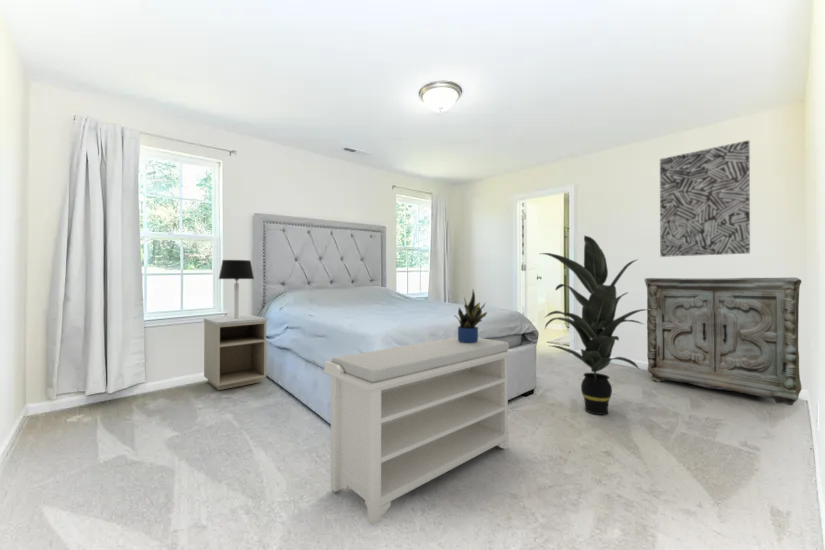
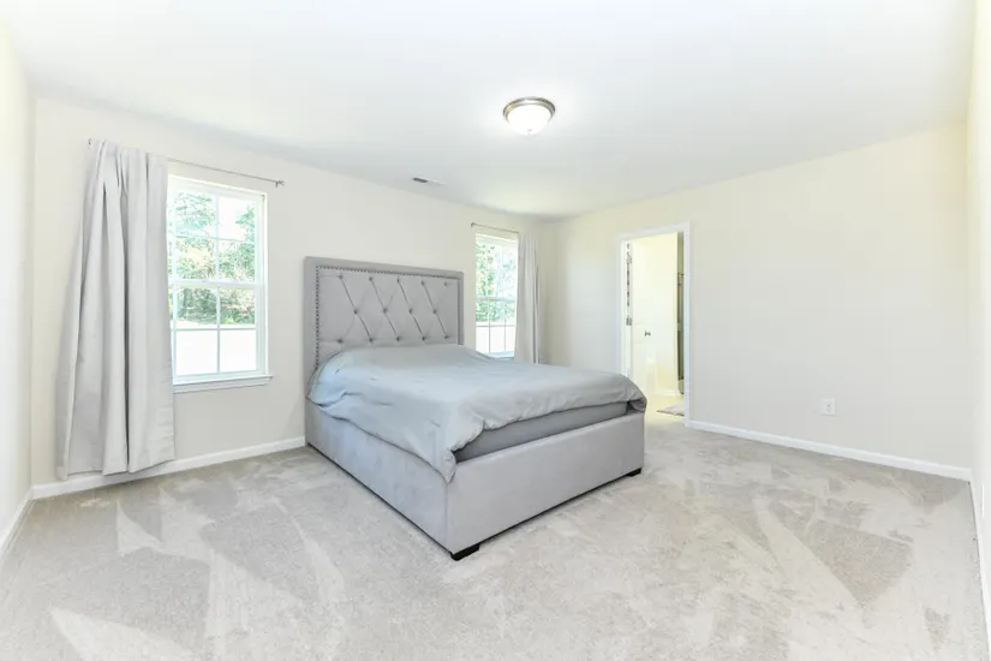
- table lamp (236, 289)
- cabinet (717, 332)
- wall art (701, 202)
- indoor plant (589, 324)
- bench (429, 407)
- potted plant (472, 315)
- nightstand (235, 350)
